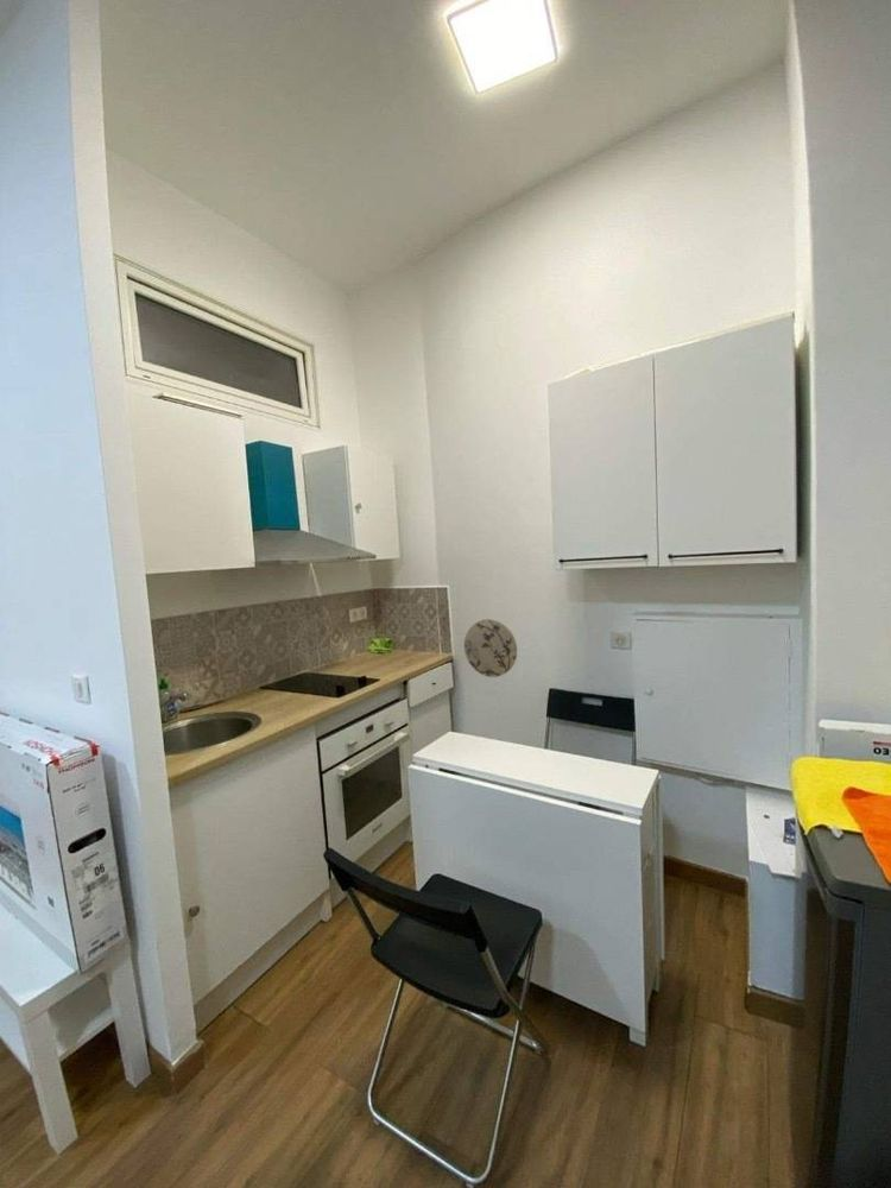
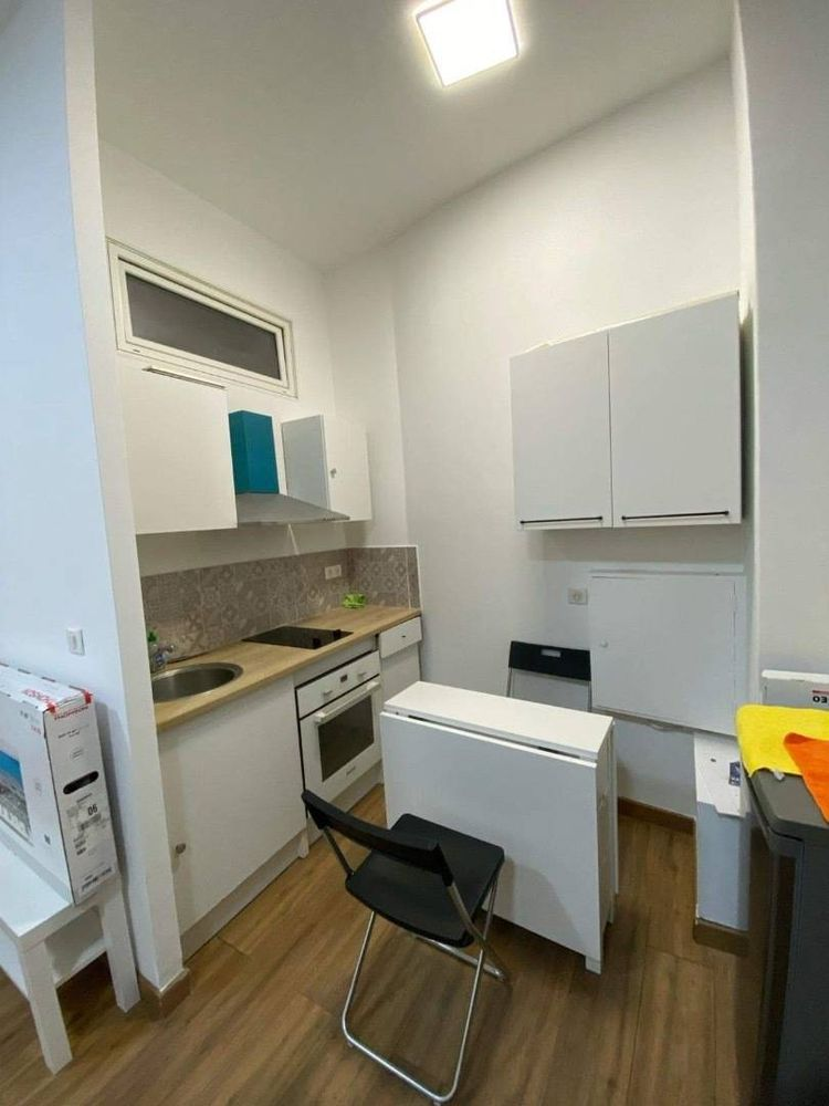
- decorative plate (489, 647)
